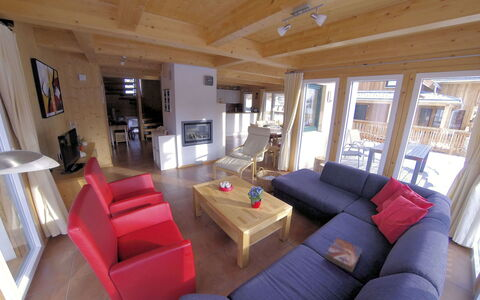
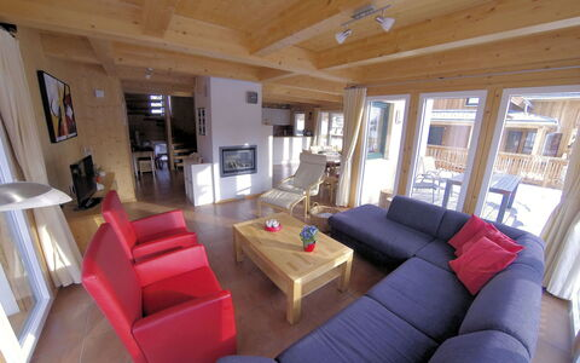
- textbook (343, 253)
